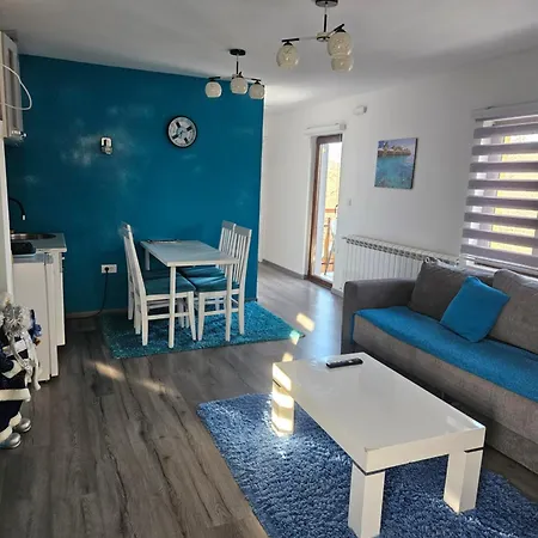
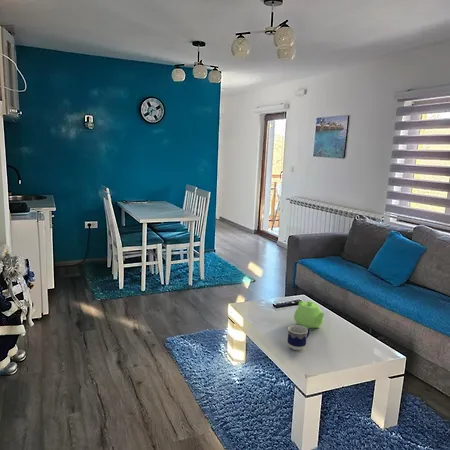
+ teapot (309, 313)
+ cup (299, 337)
